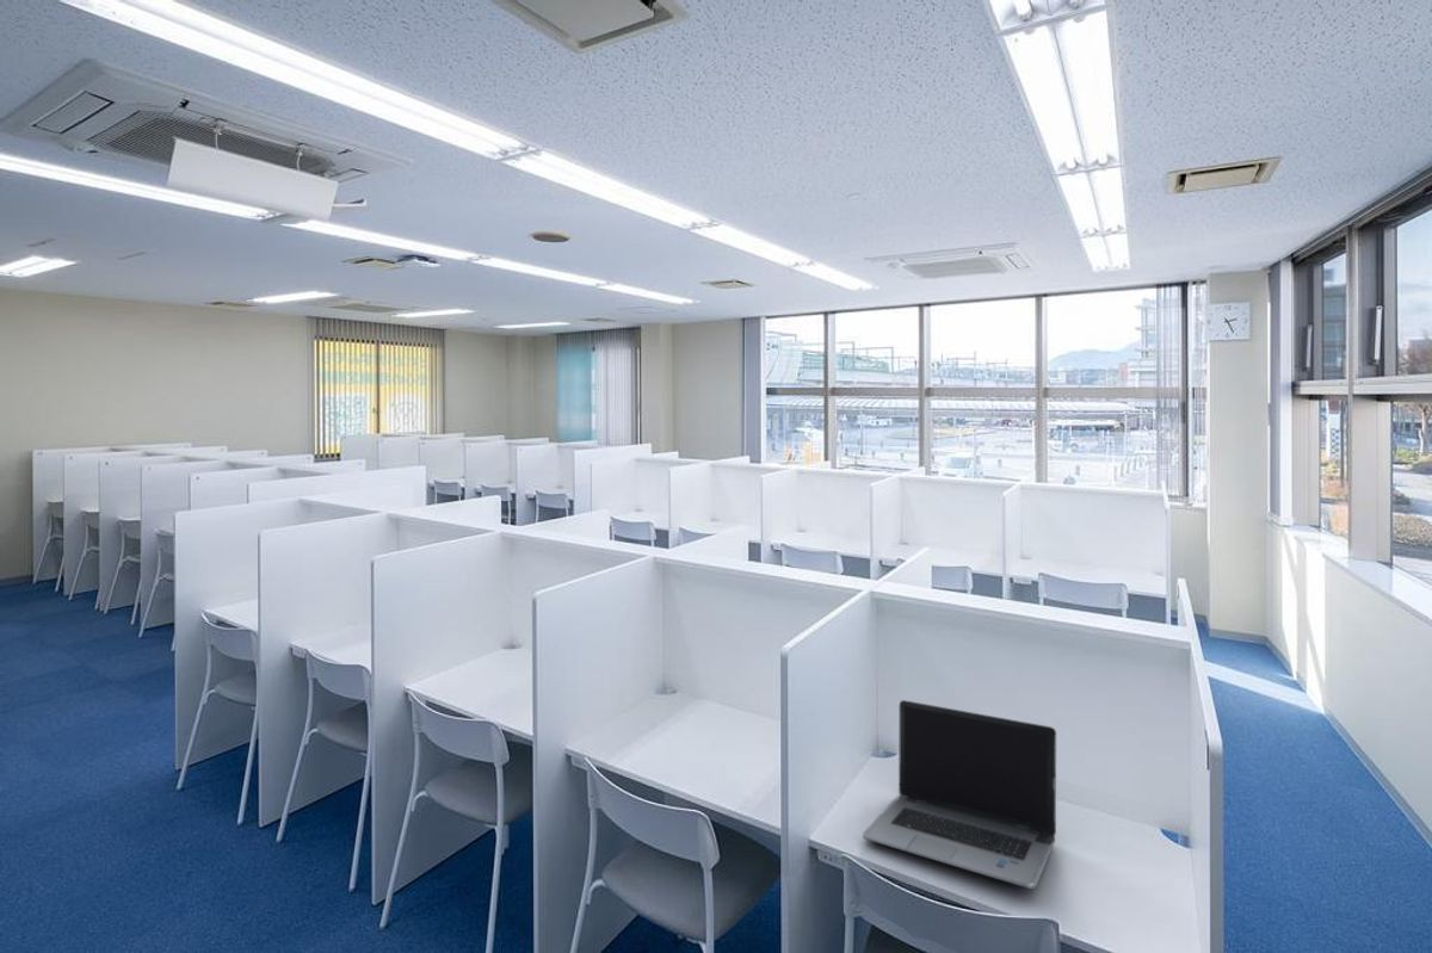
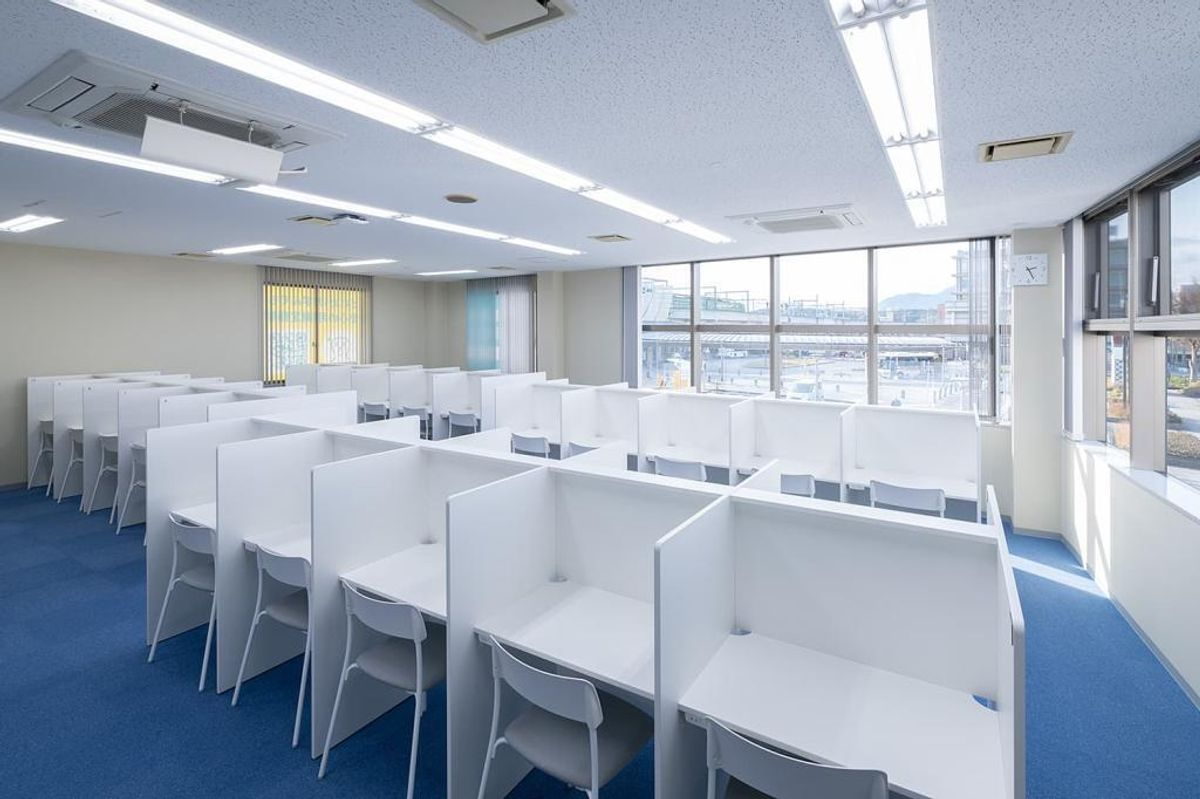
- laptop computer (958, 786)
